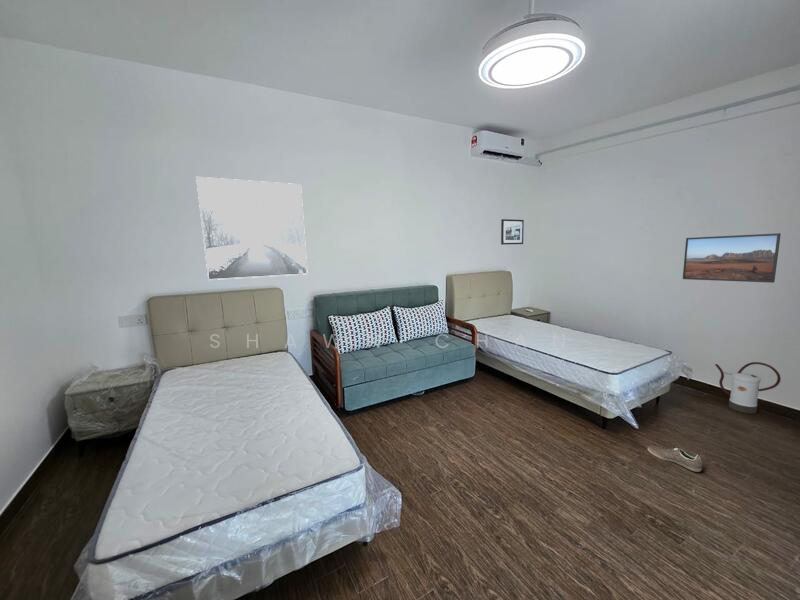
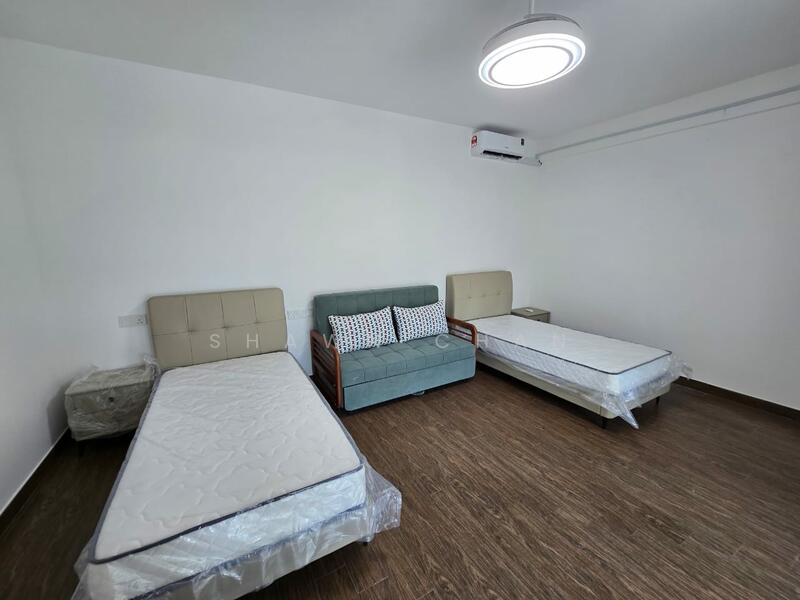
- sneaker (674, 453)
- picture frame (512, 232)
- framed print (256, 230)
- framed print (726, 258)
- watering can (744, 384)
